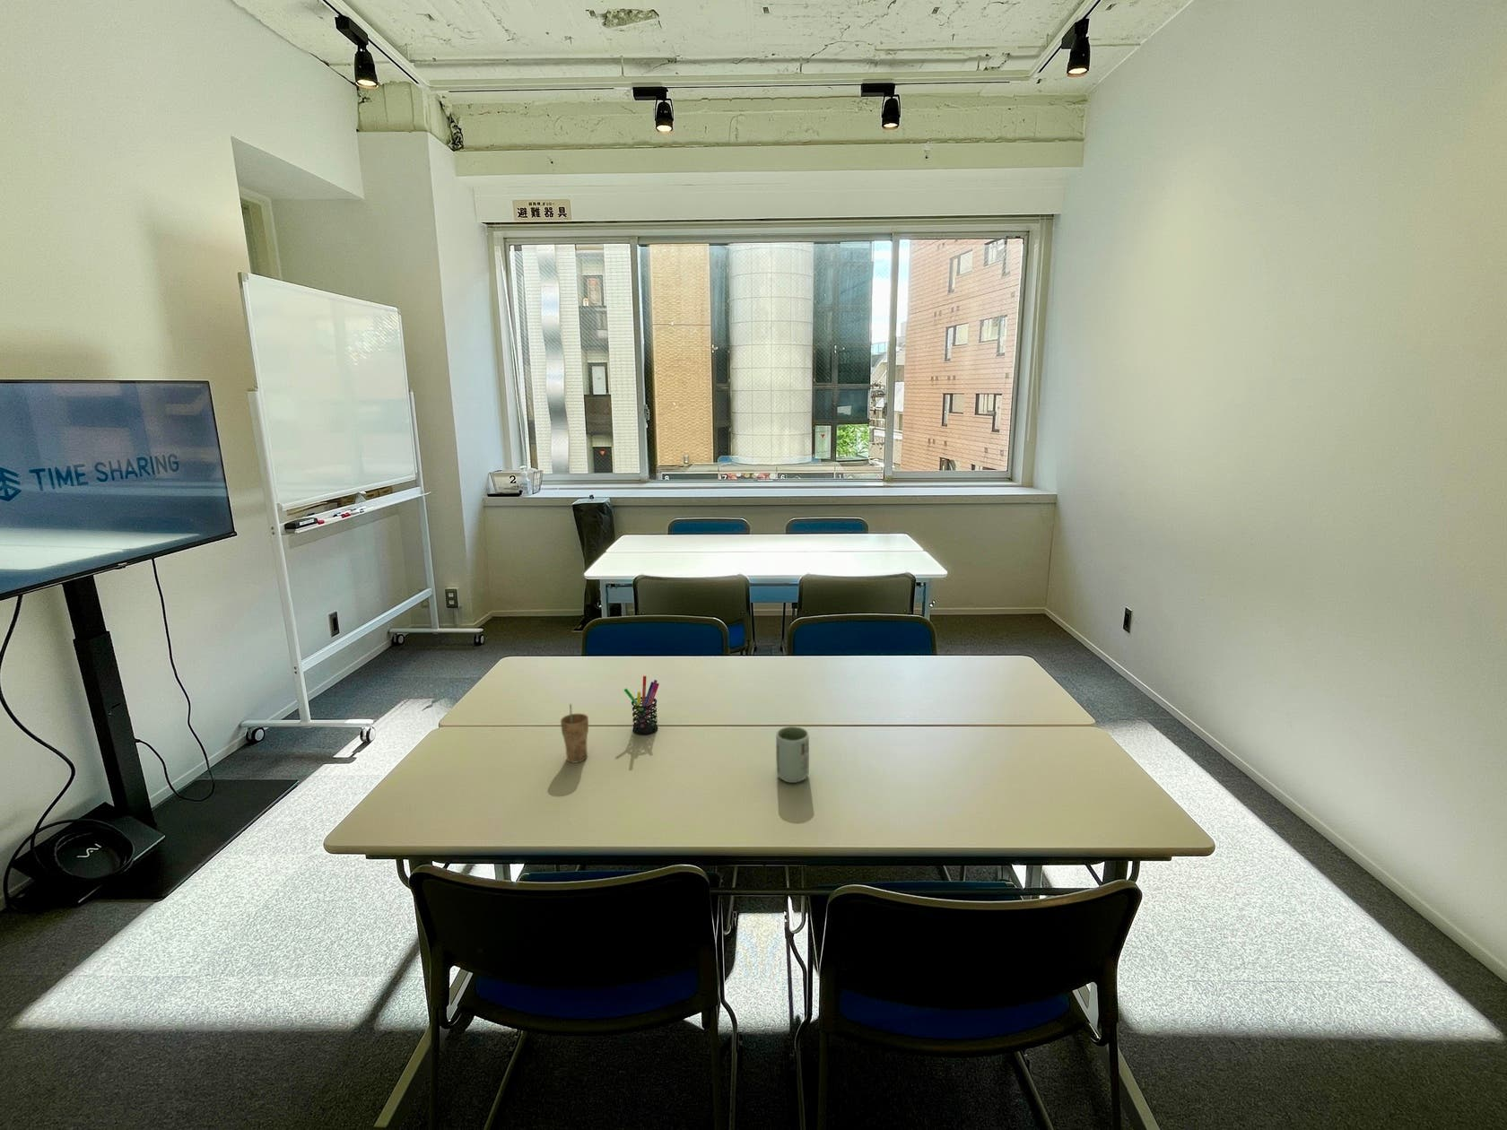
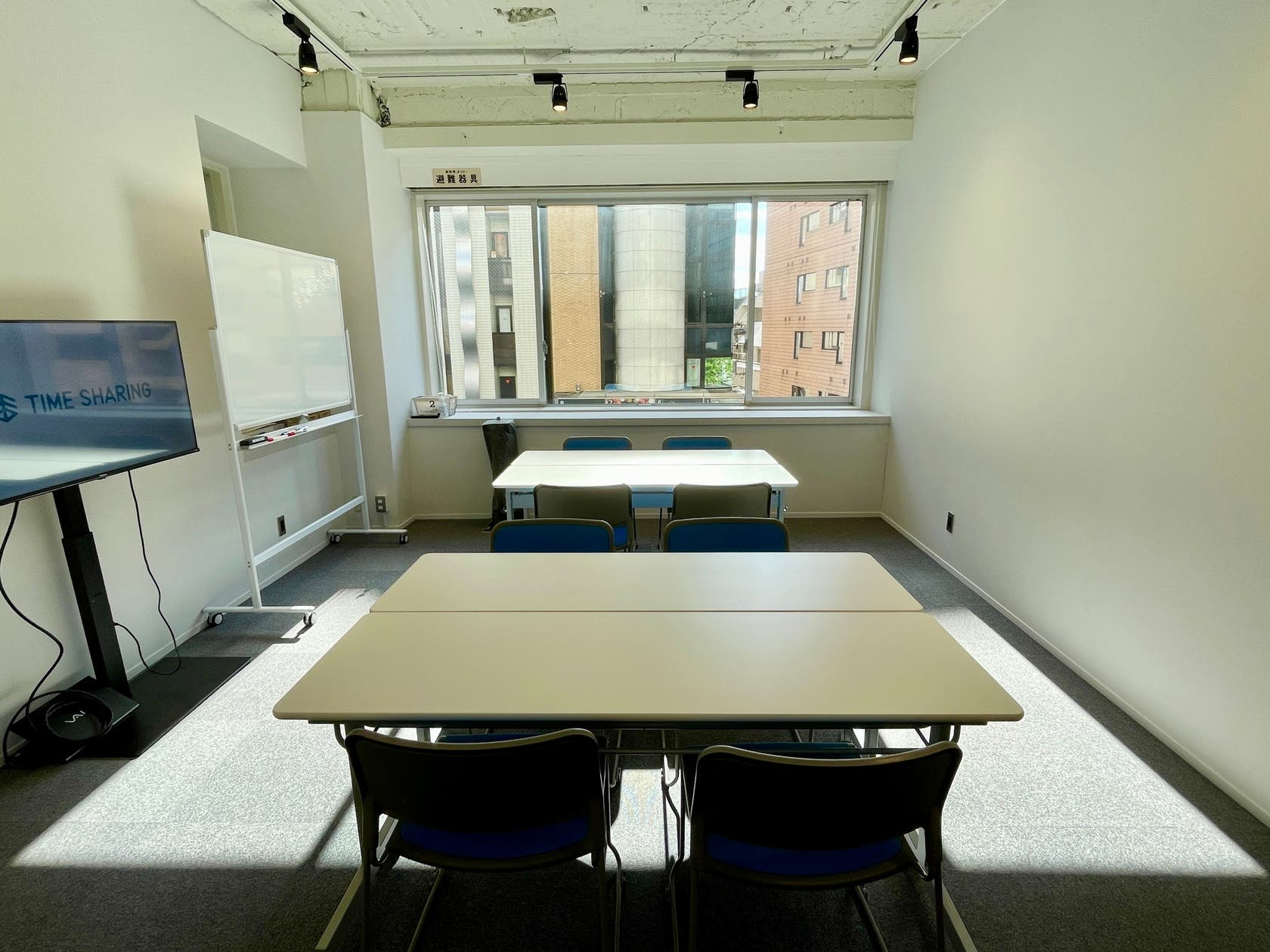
- cup (576, 734)
- pen holder (642, 704)
- cup (793, 754)
